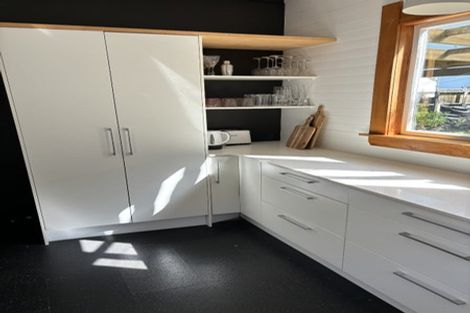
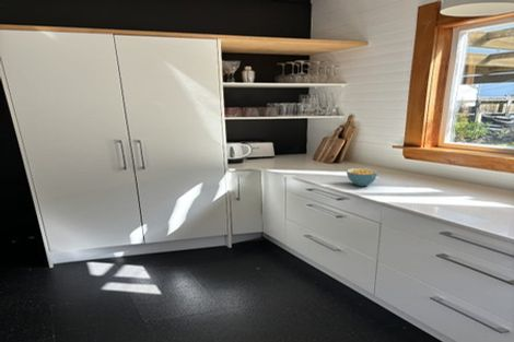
+ cereal bowl (361, 178)
